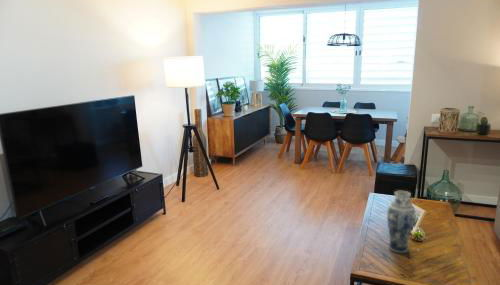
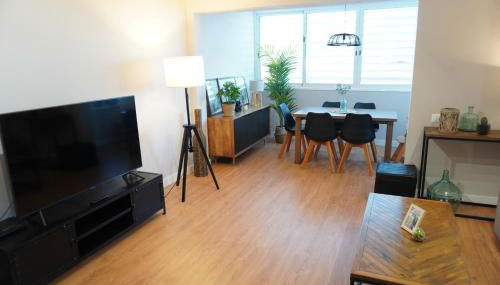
- vase (400, 221)
